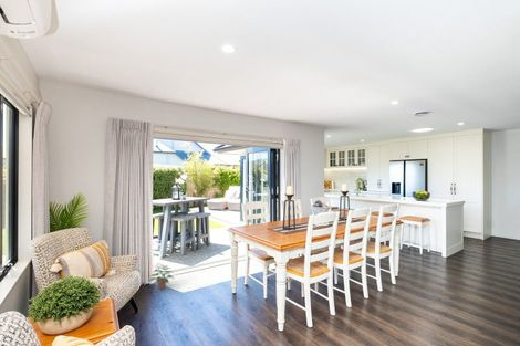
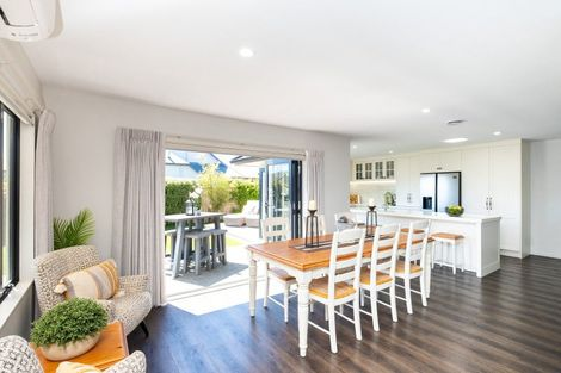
- potted plant (163, 275)
